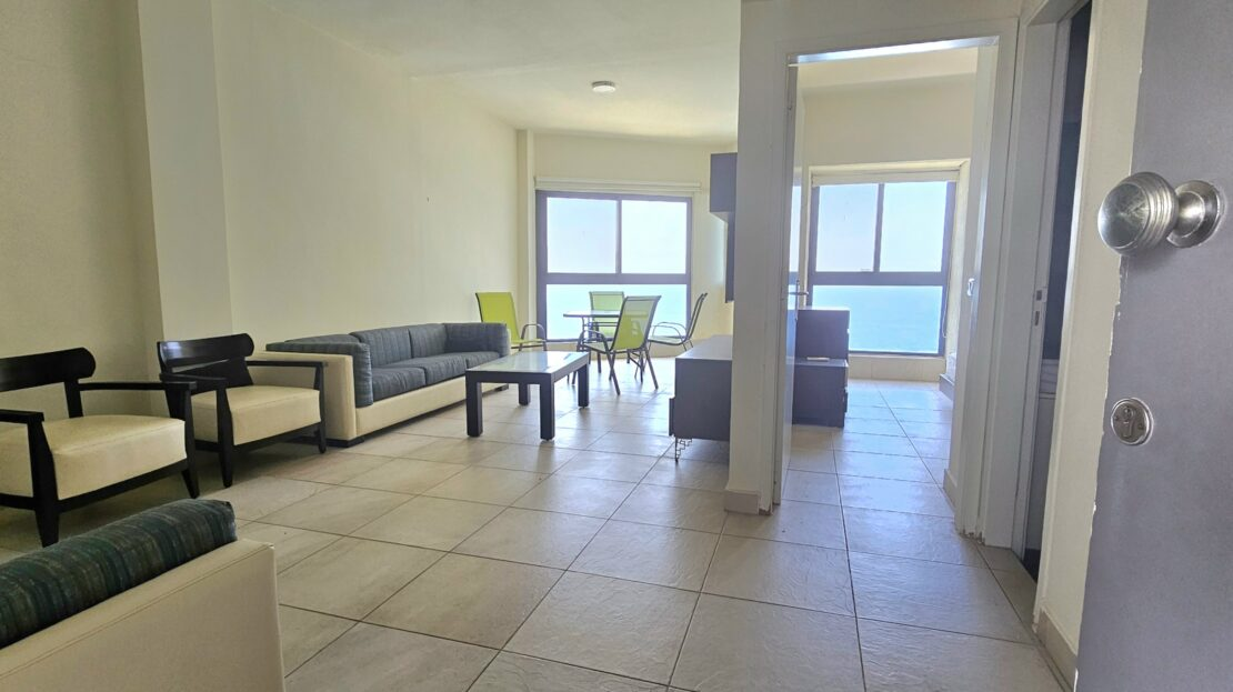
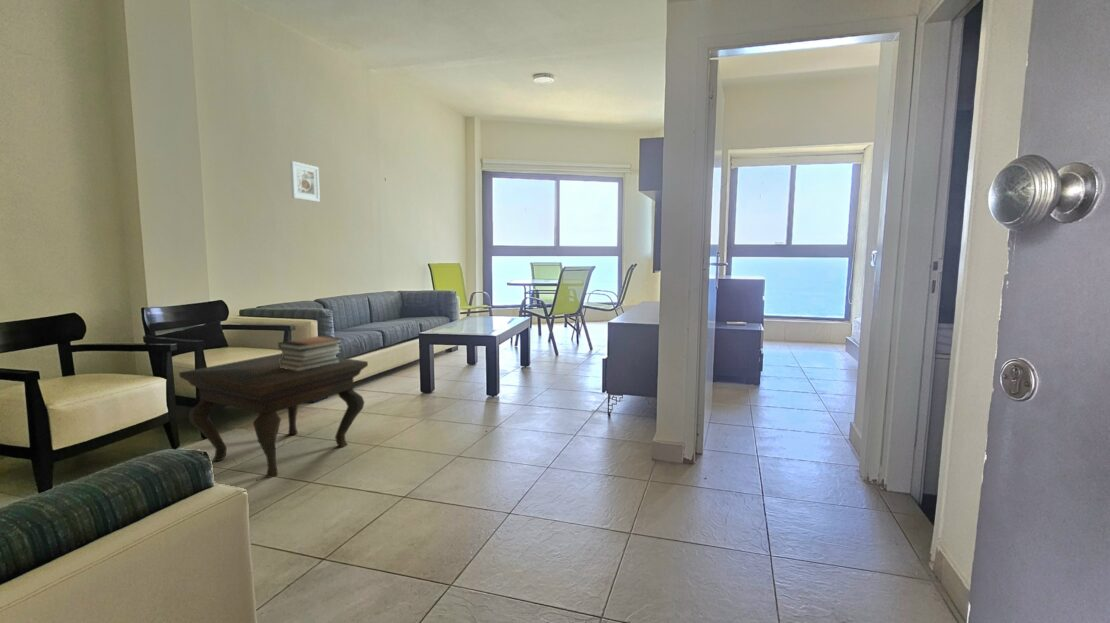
+ book stack (311, 352)
+ side table (281, 409)
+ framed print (305, 182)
